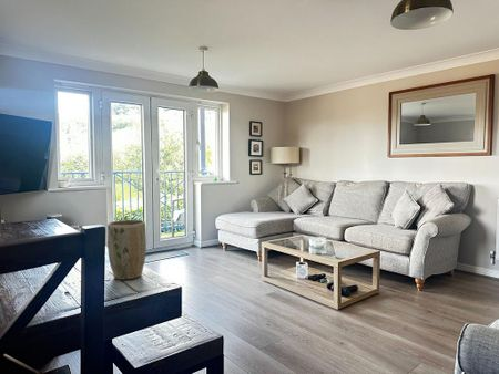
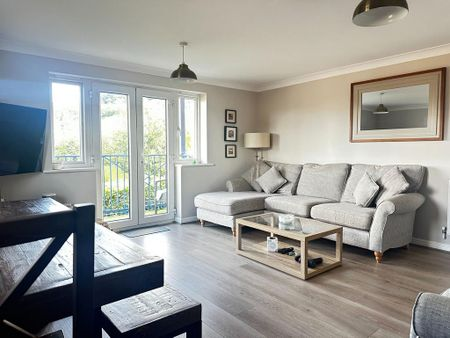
- plant pot (126, 249)
